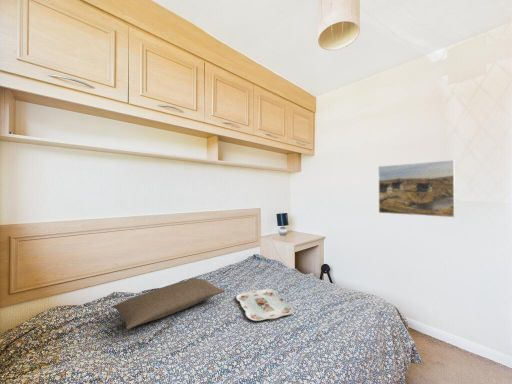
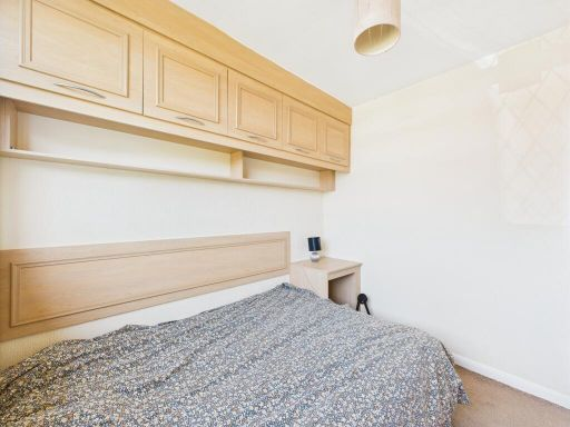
- serving tray (263, 303)
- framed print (412, 189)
- pillow (172, 298)
